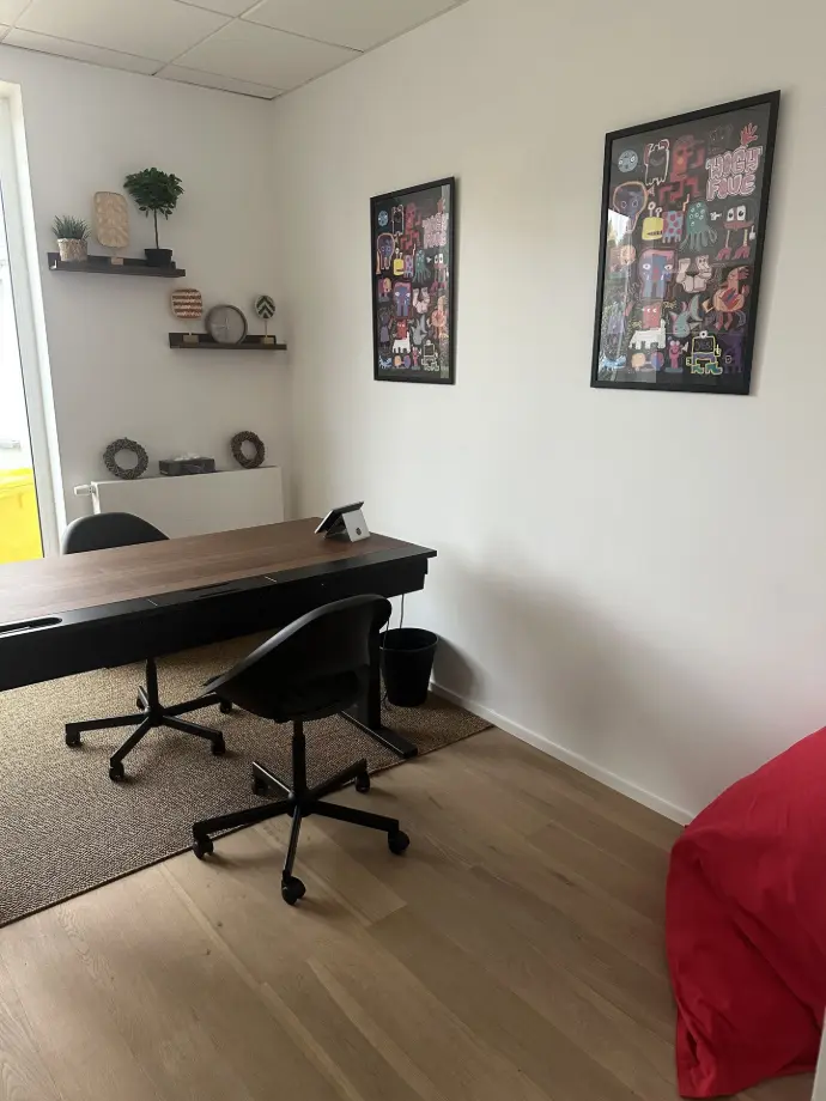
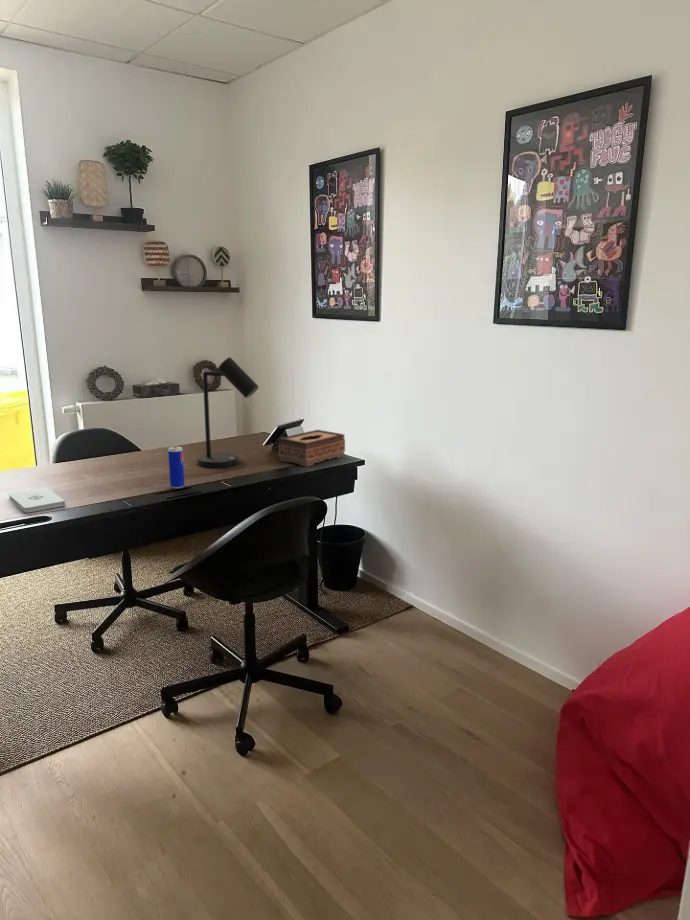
+ notepad (36, 499)
+ desk lamp (208, 411)
+ tissue box (312, 447)
+ beverage can (176, 467)
